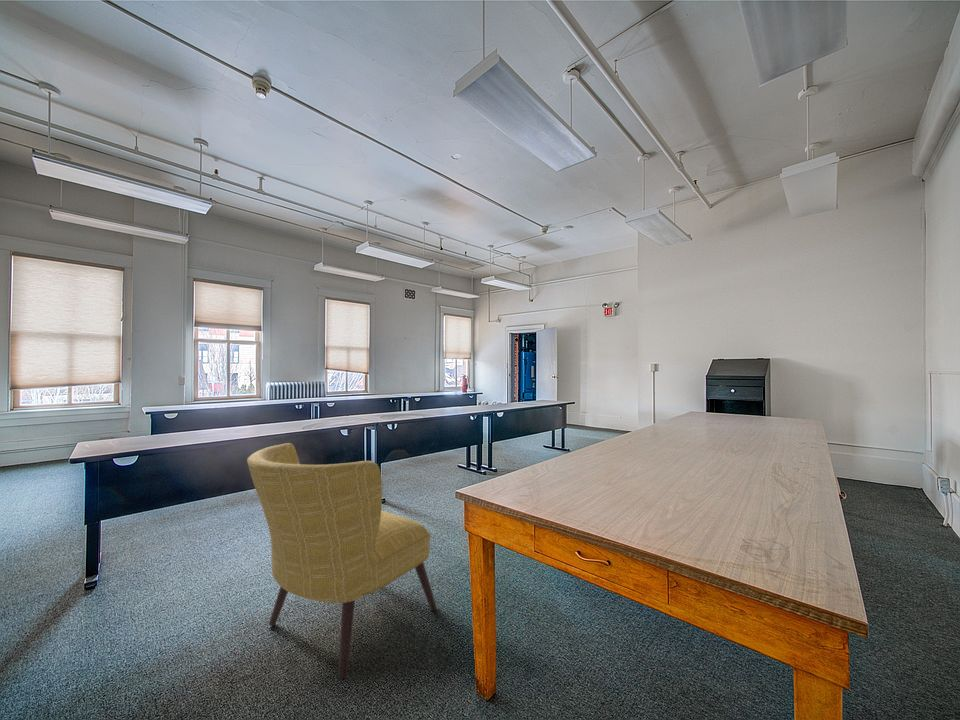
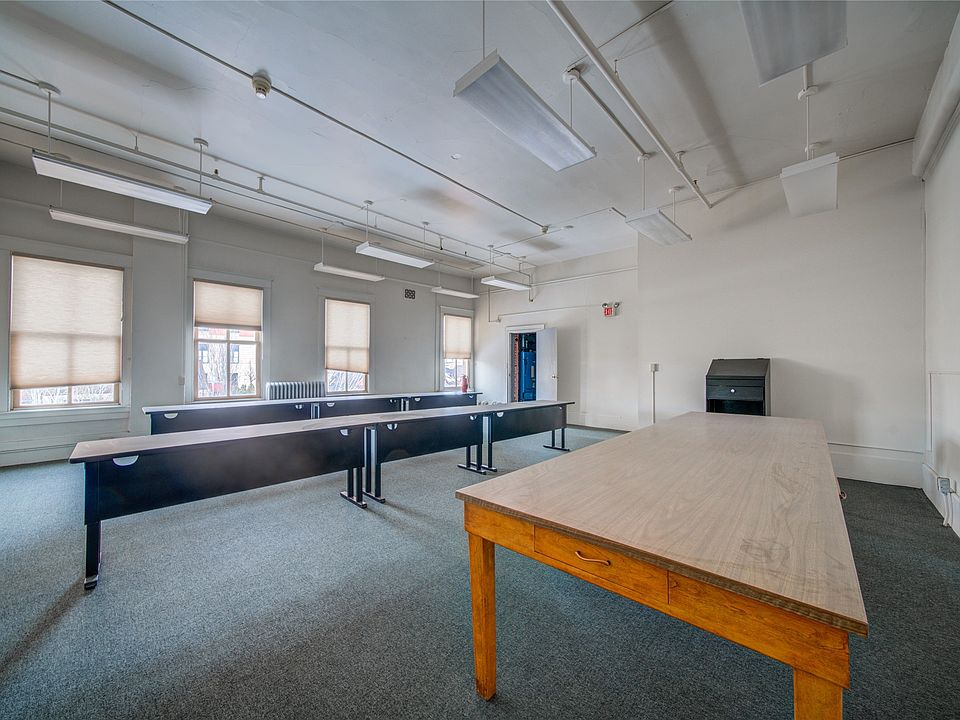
- chair (337, 536)
